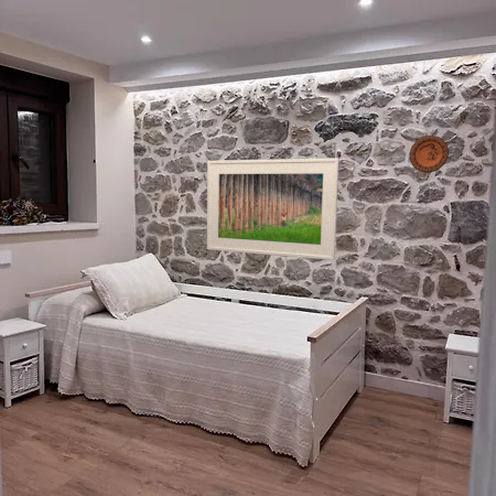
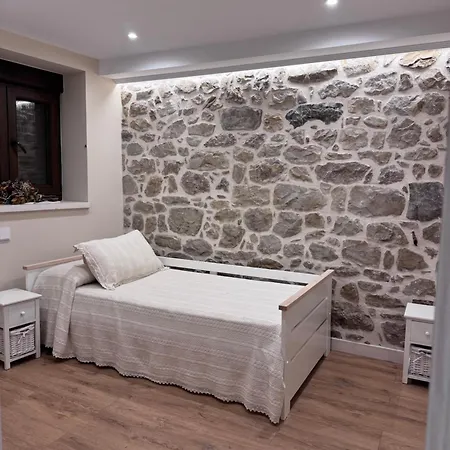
- decorative plate (429, 153)
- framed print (267, 207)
